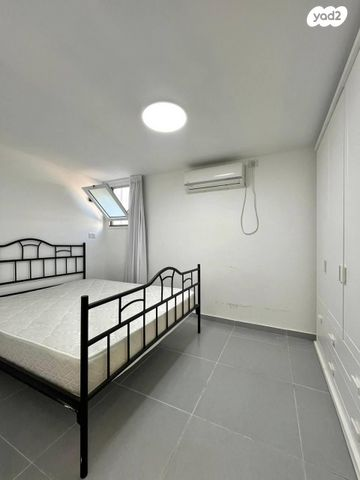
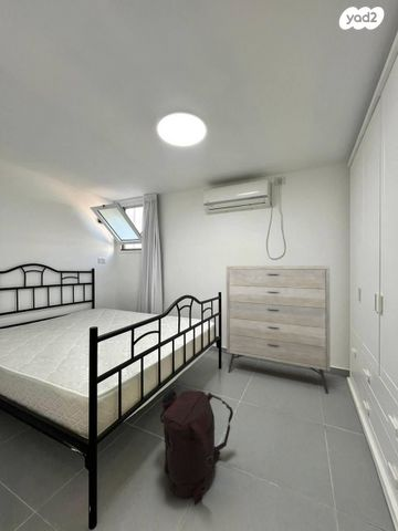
+ backpack (191, 434)
+ dresser (274, 319)
